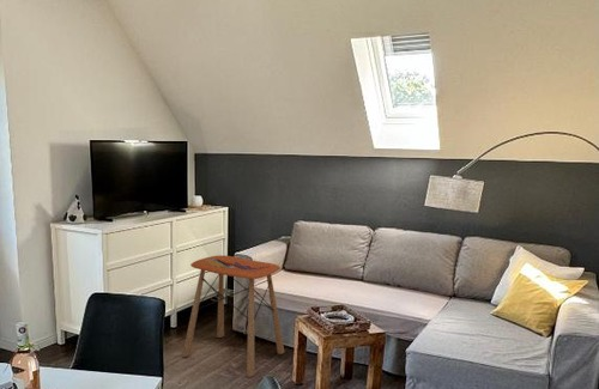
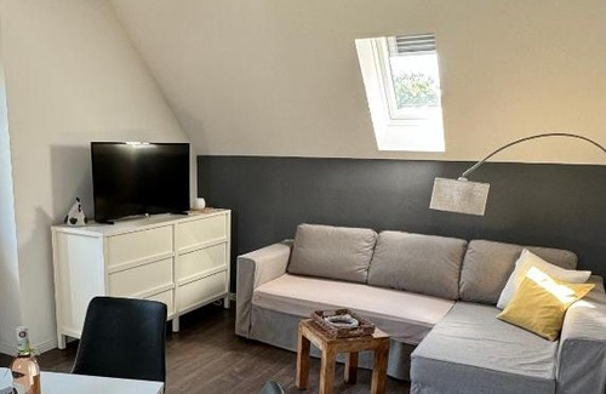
- side table (236, 308)
